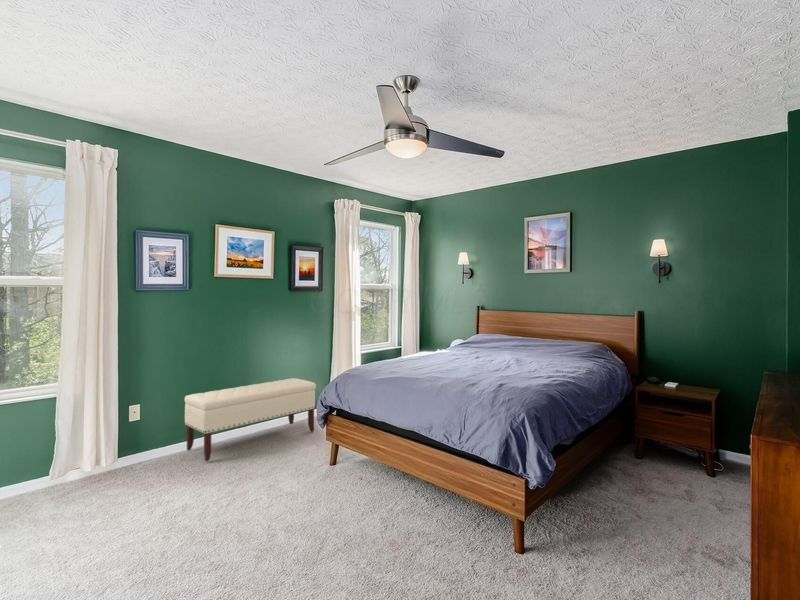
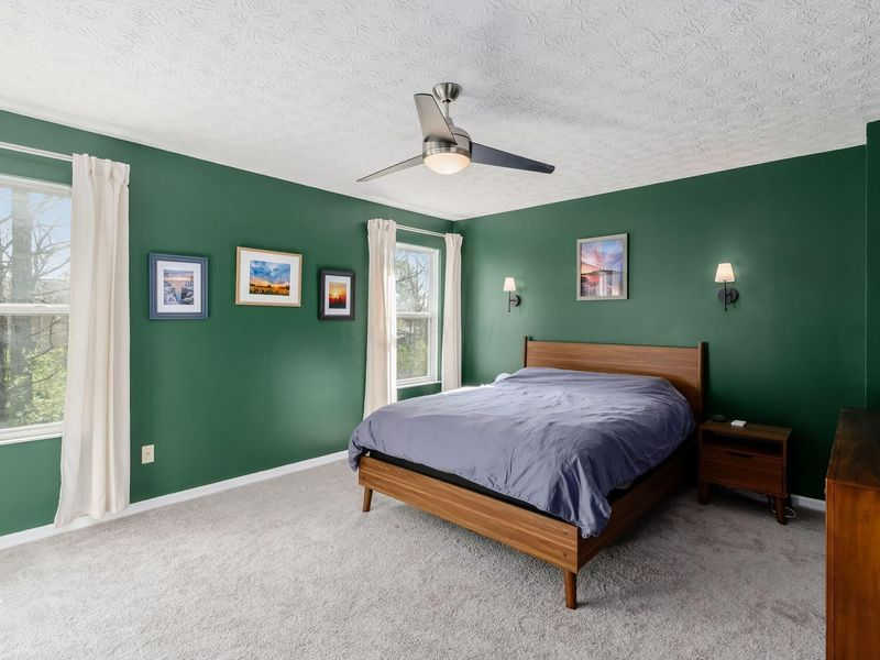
- bench (254, 413)
